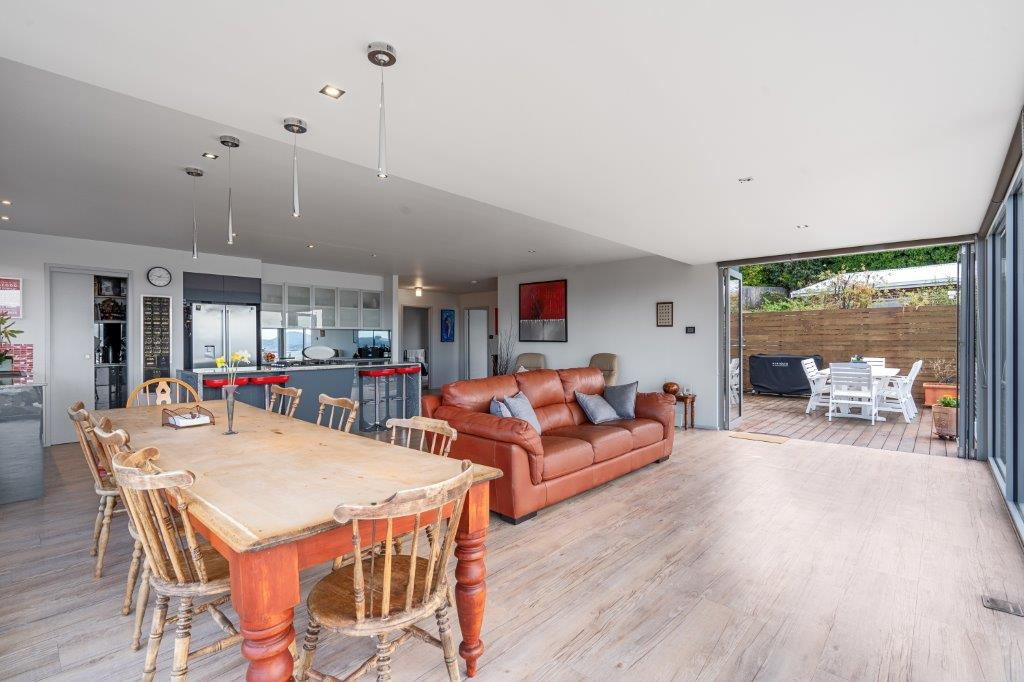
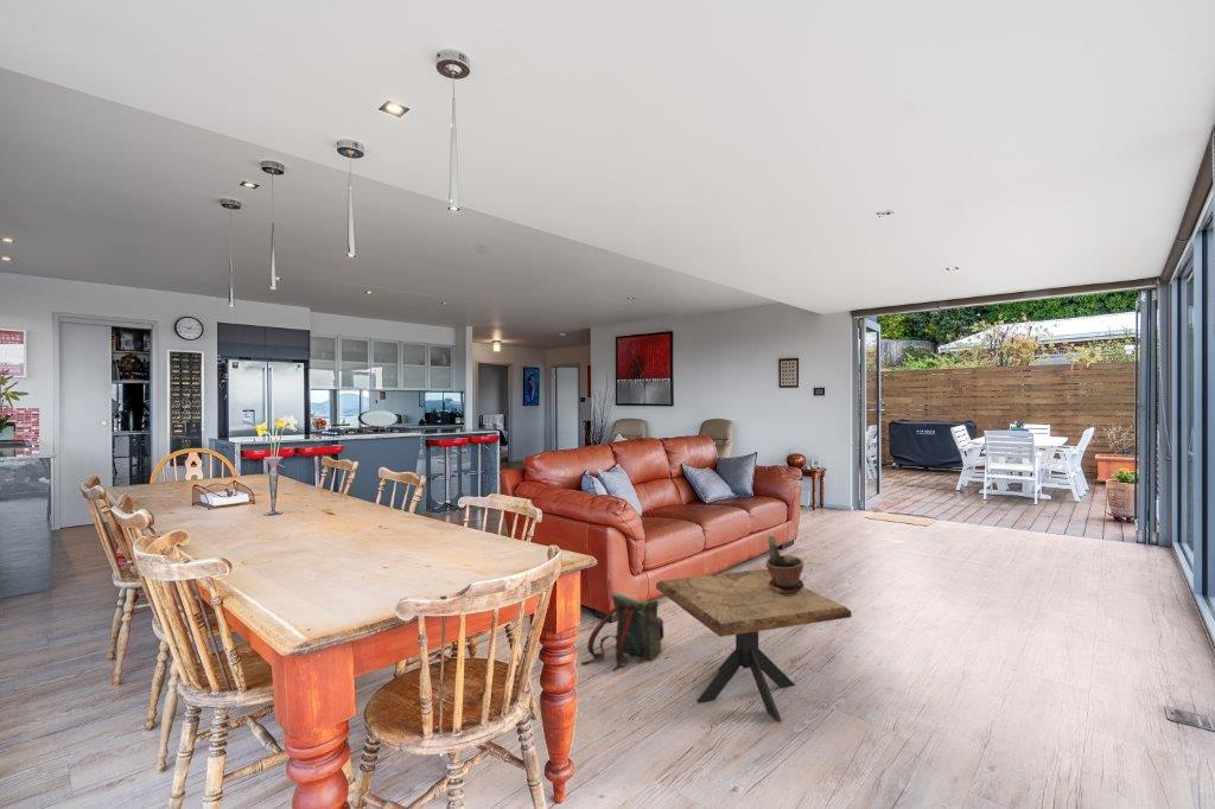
+ backpack (623, 628)
+ potted plant (784, 562)
+ side table (746, 642)
